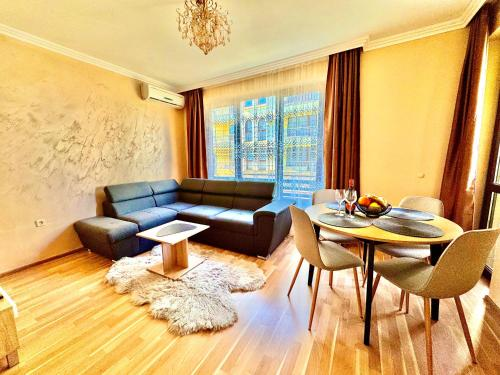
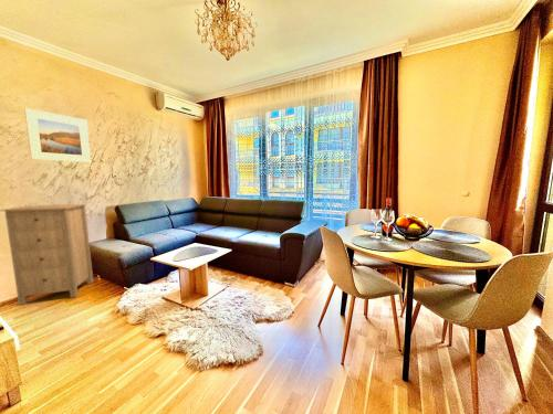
+ storage cabinet (53, 251)
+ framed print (61, 138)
